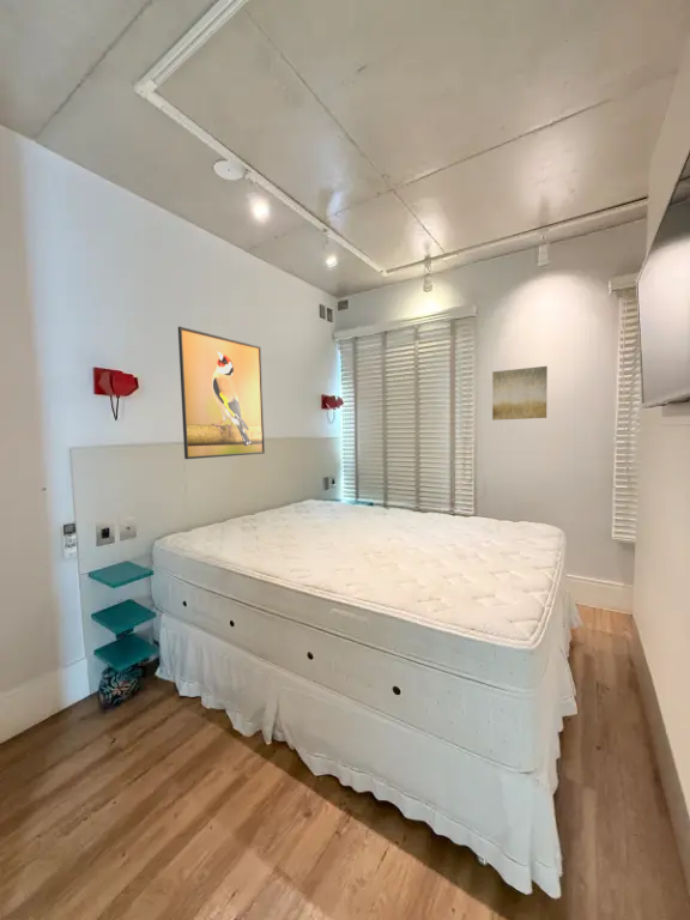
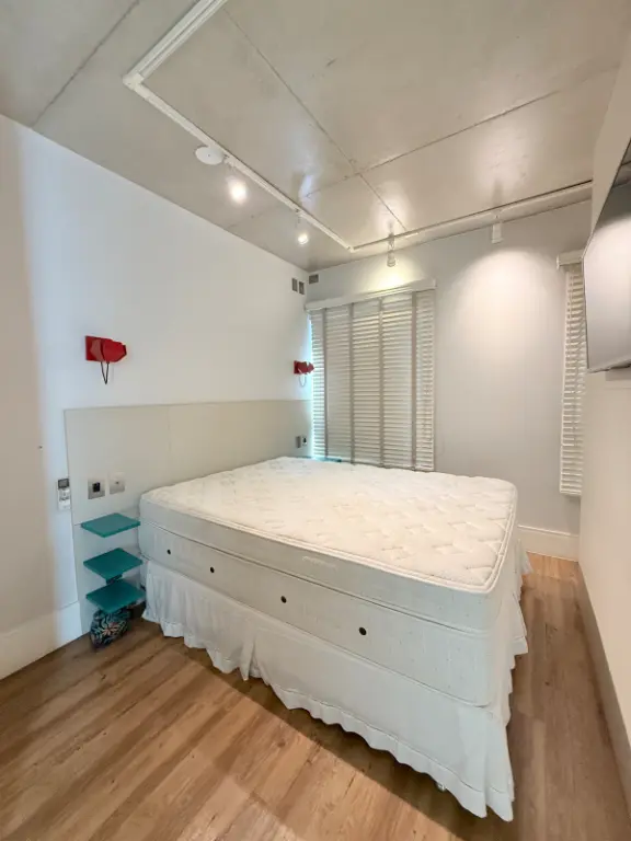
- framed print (225, 397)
- wall art (519, 394)
